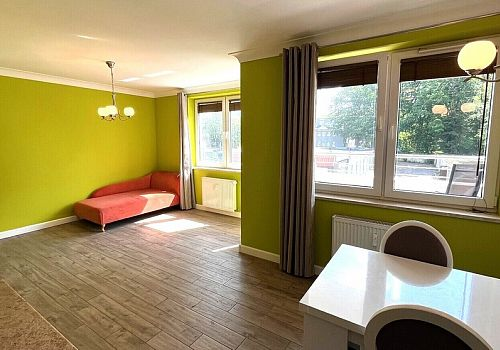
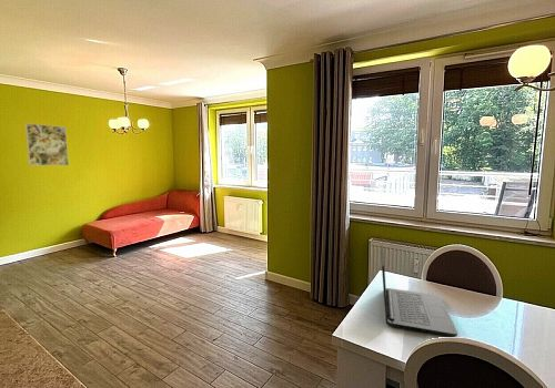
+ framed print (48, 145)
+ laptop (413, 292)
